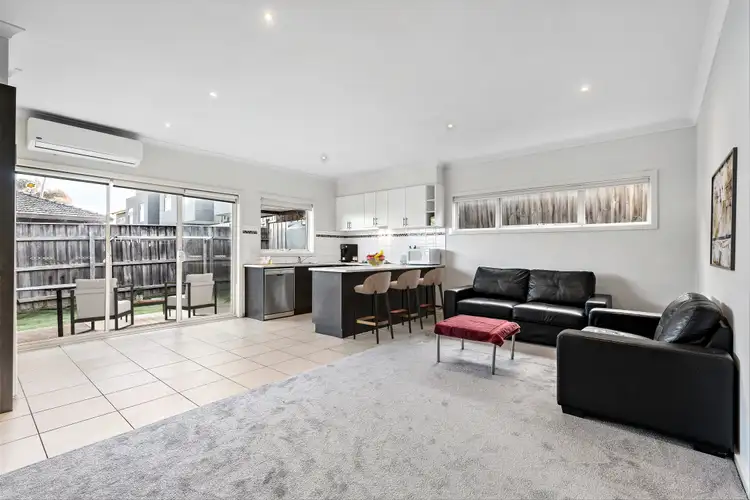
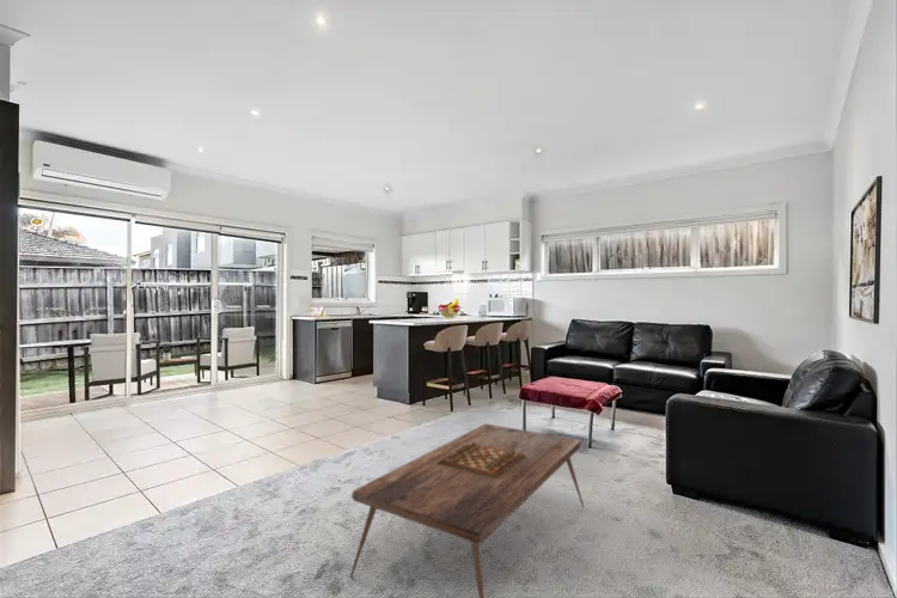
+ coffee table (483, 494)
